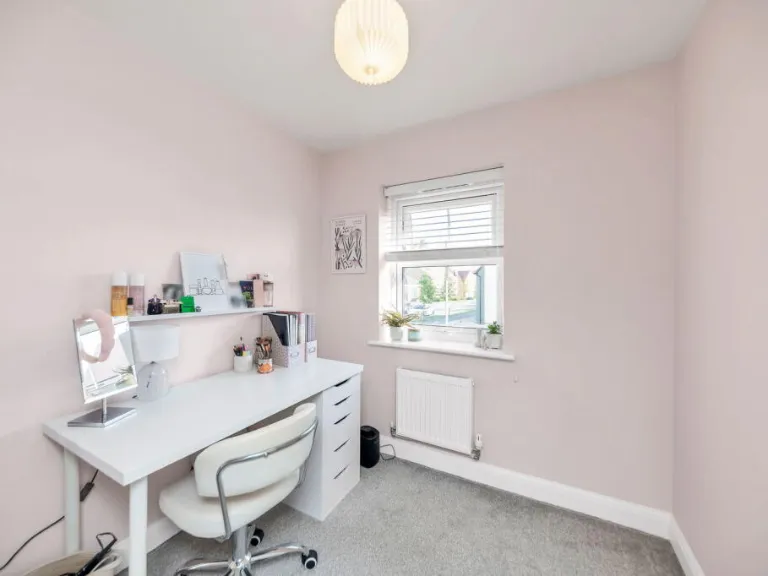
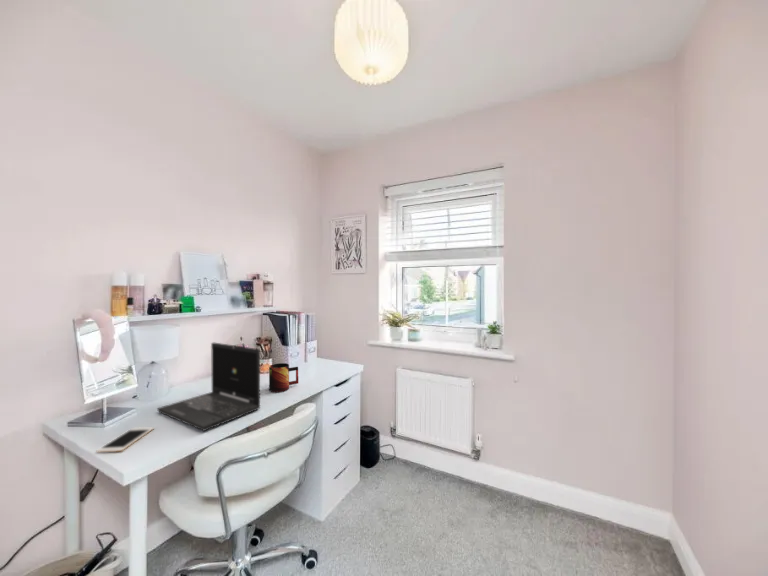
+ cell phone (127, 438)
+ mug (282, 376)
+ laptop (212, 380)
